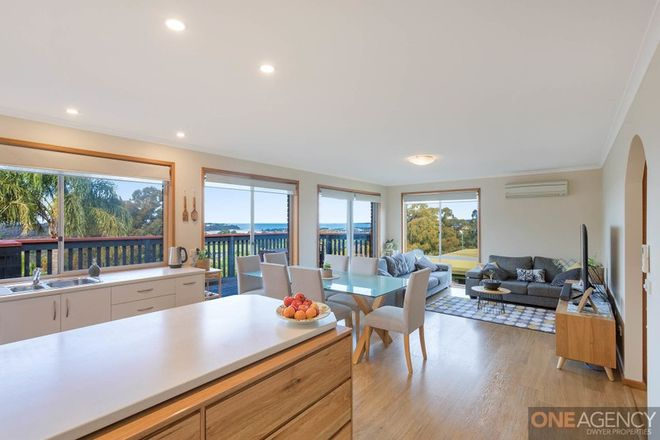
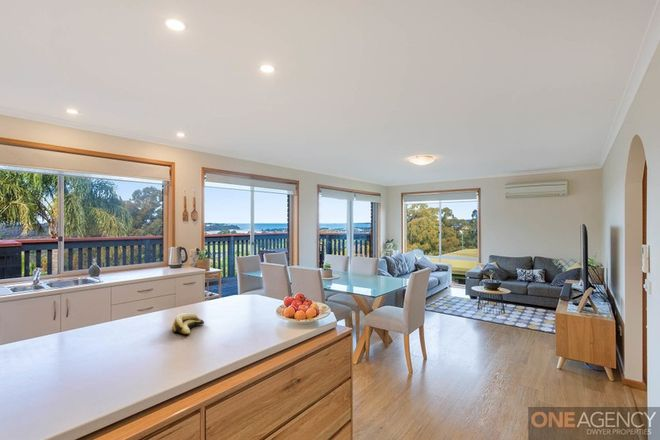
+ banana (189, 321)
